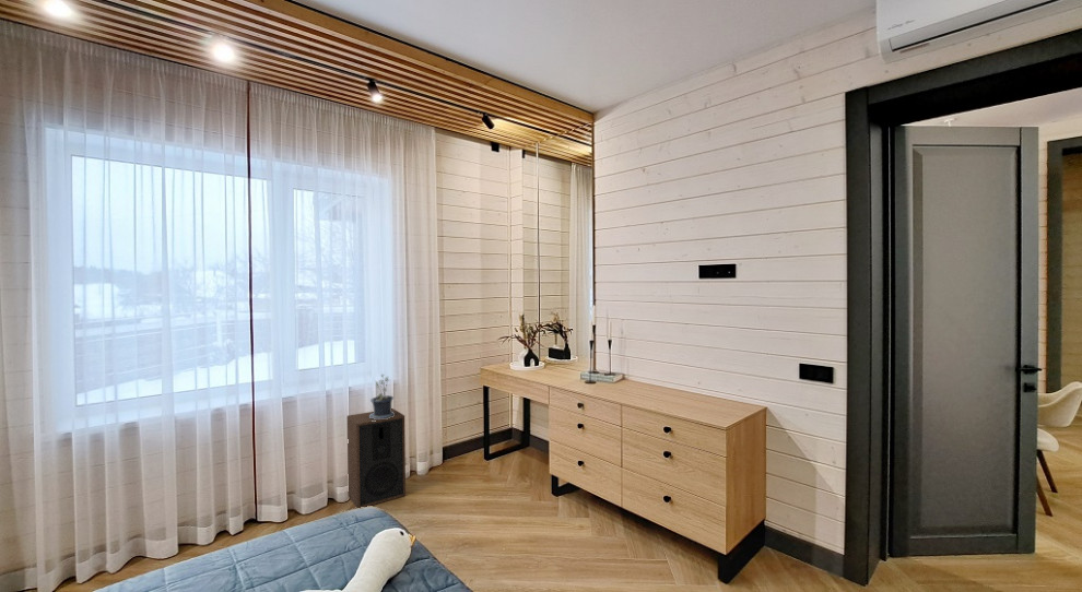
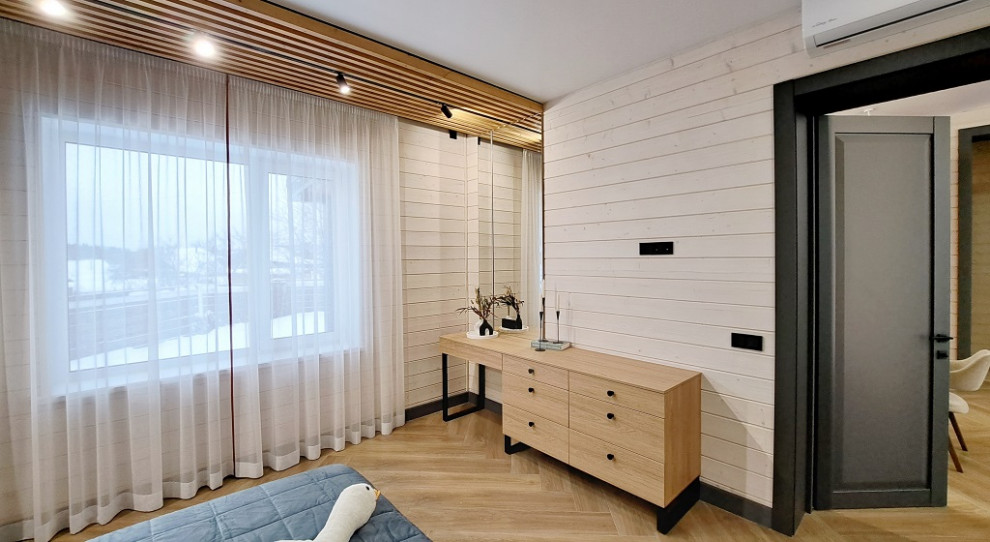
- speaker (376, 455)
- potted plant (380, 394)
